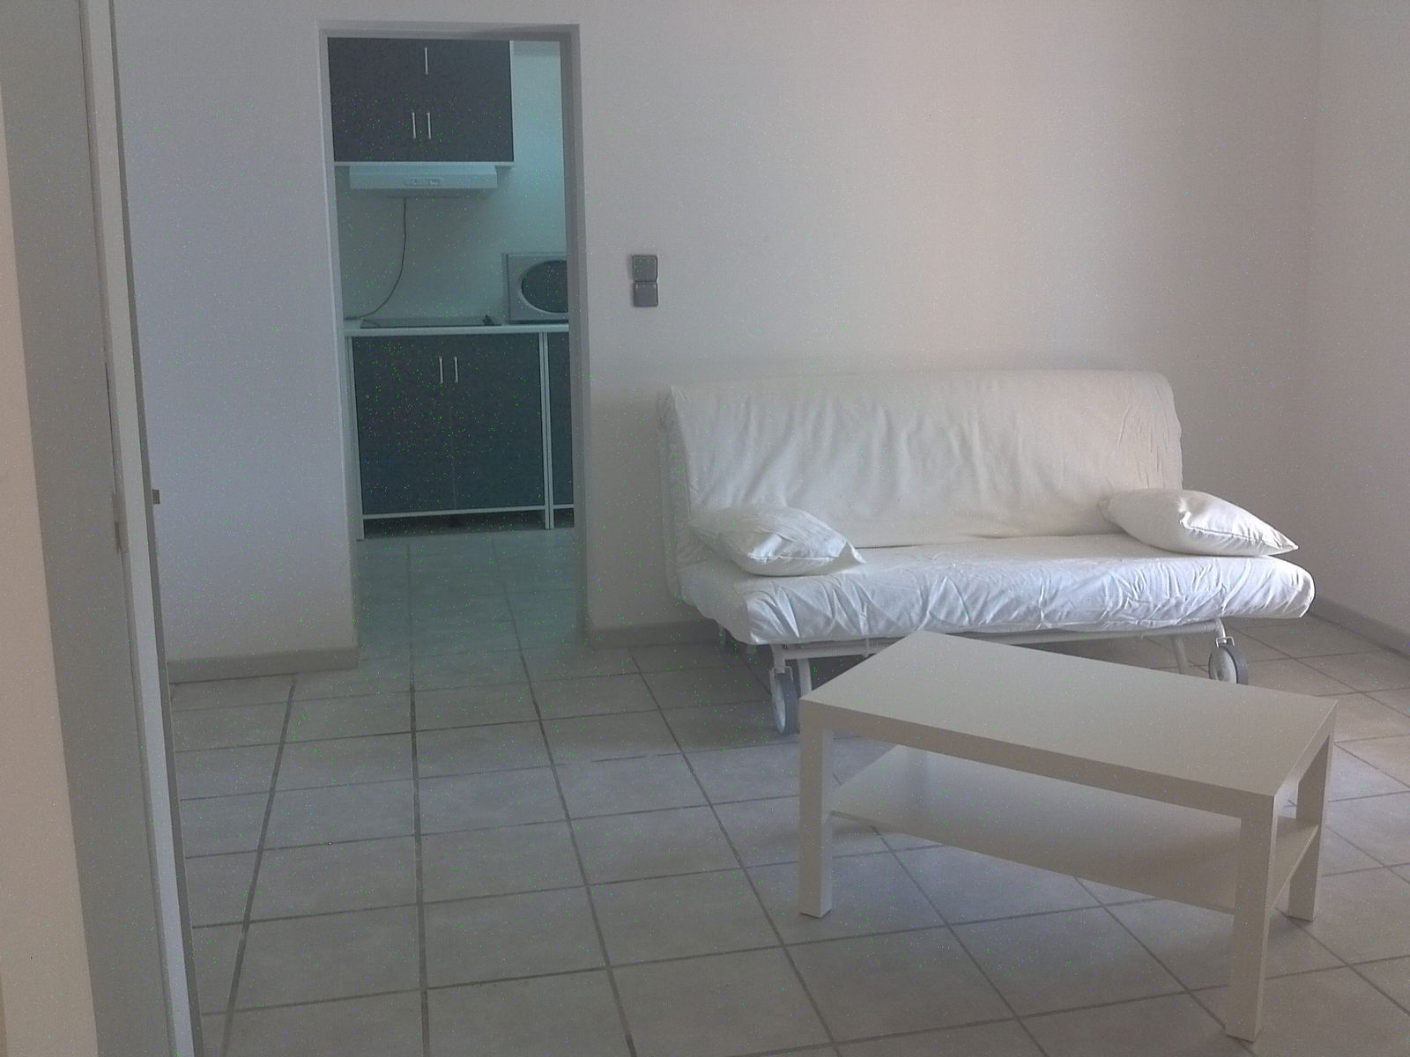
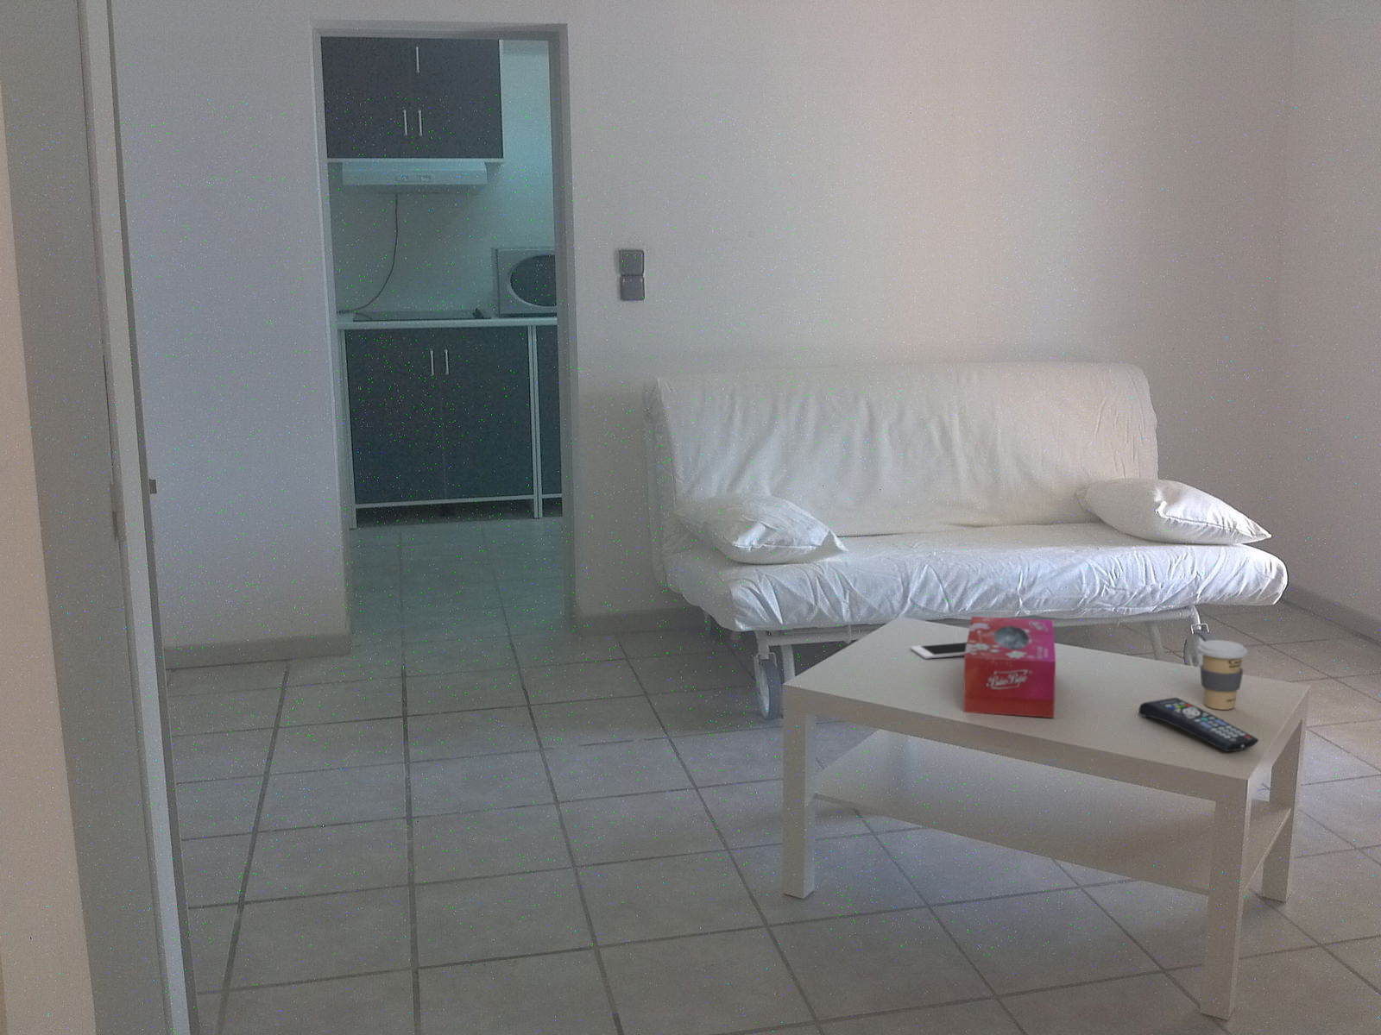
+ remote control (1195, 722)
+ tissue box (1010, 663)
+ coffee cup (1220, 674)
+ cell phone (954, 649)
